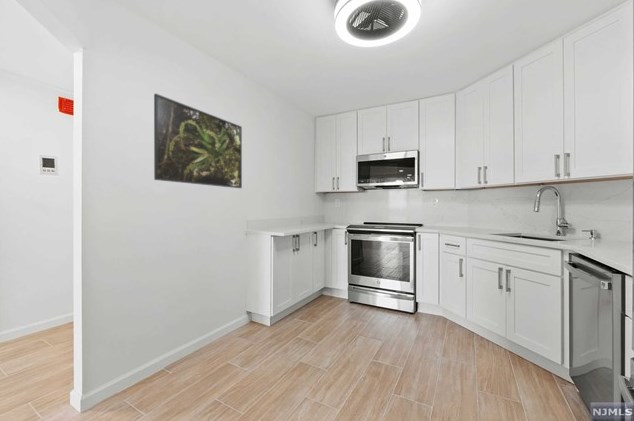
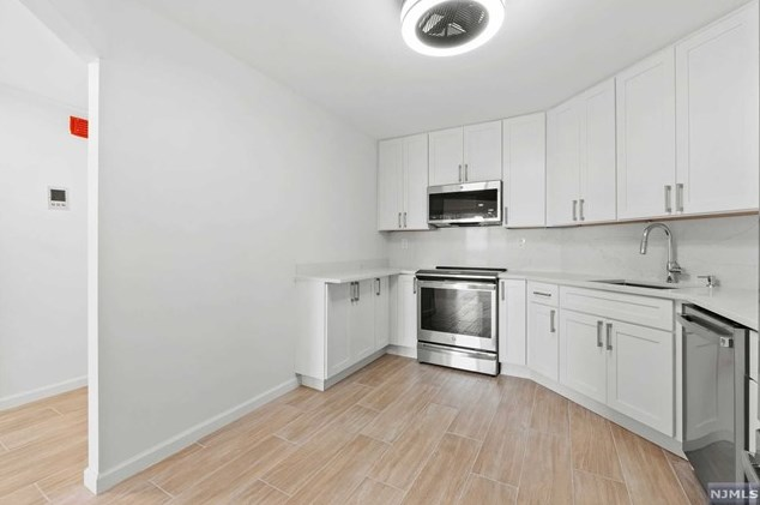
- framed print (205, 148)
